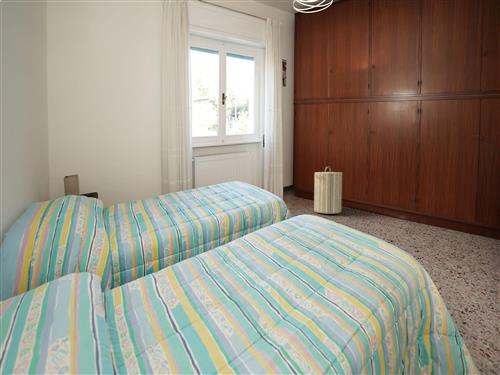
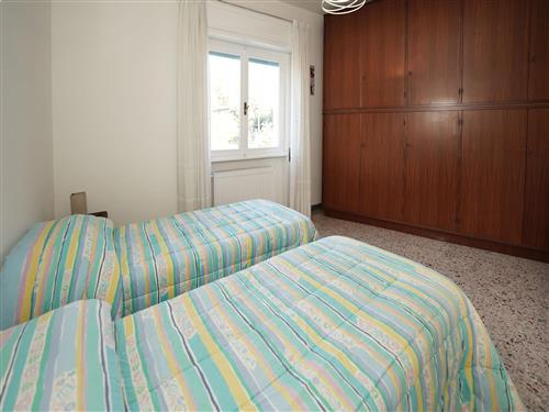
- laundry hamper (328, 189)
